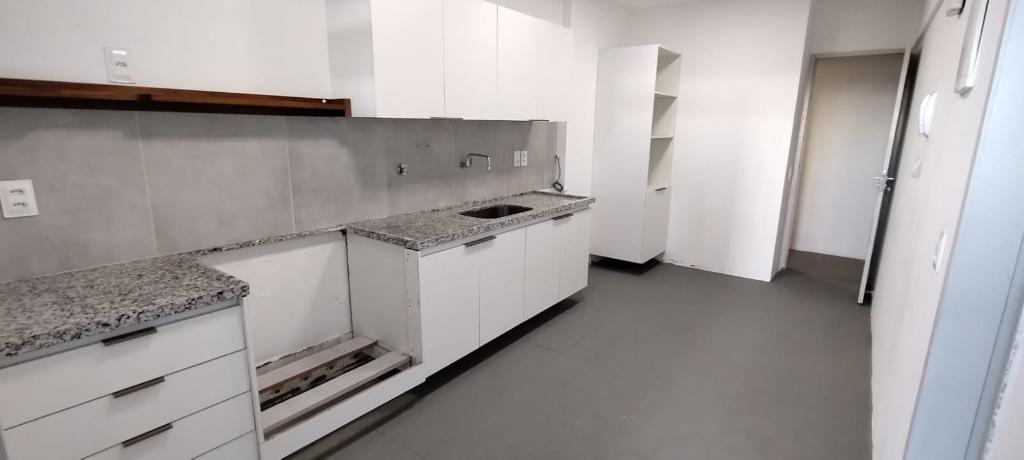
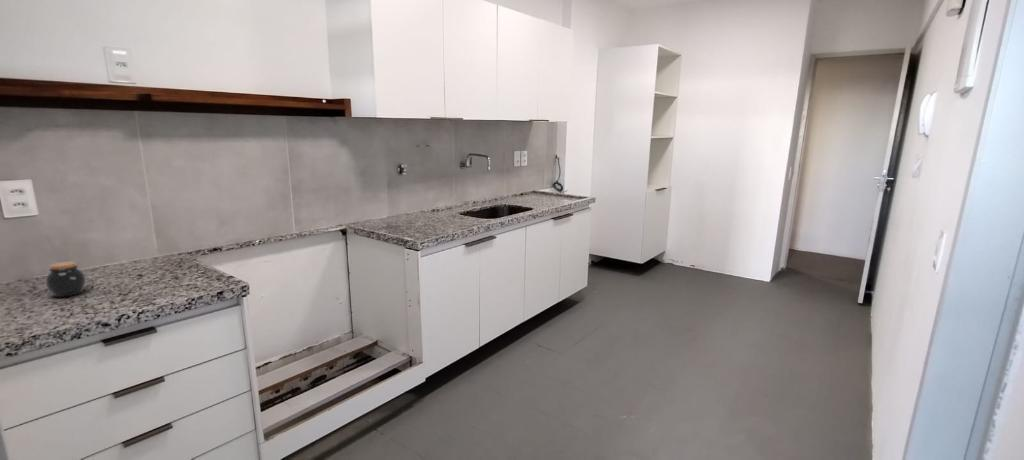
+ jar (65, 278)
